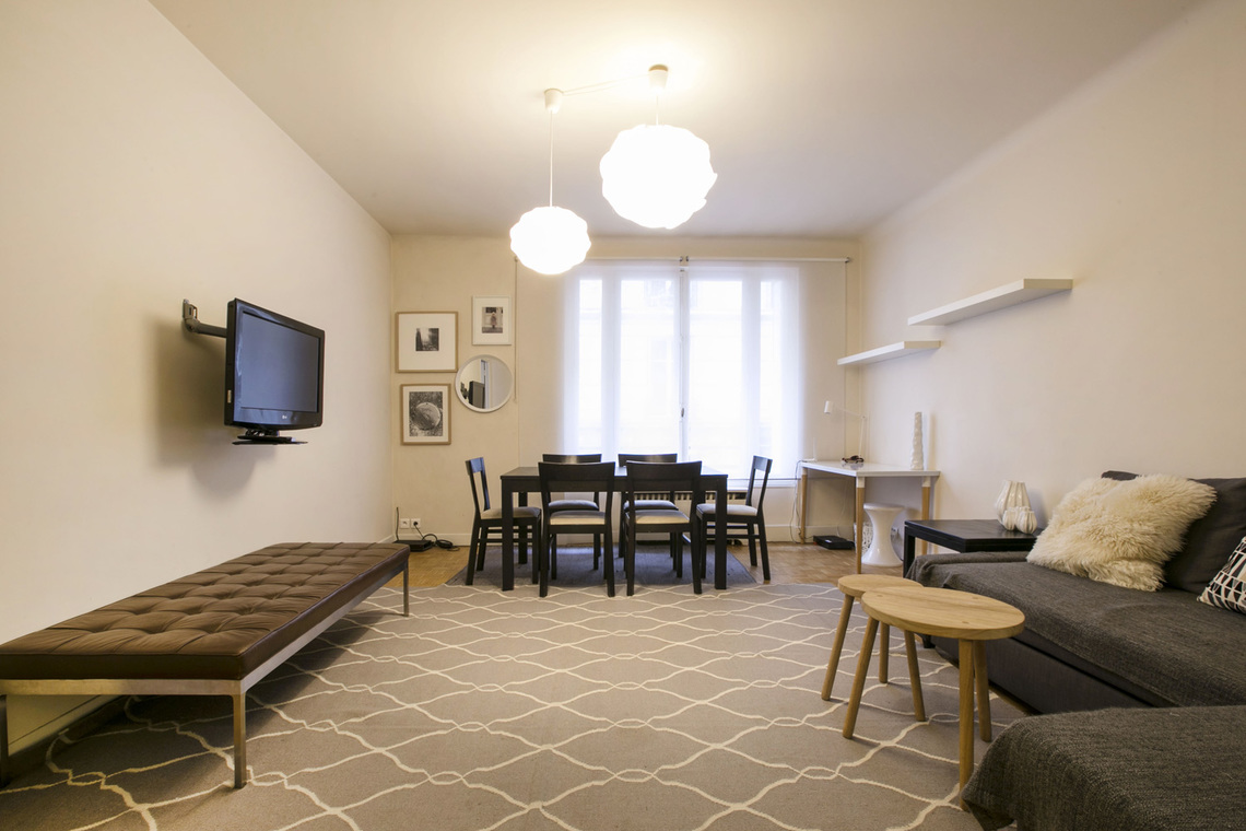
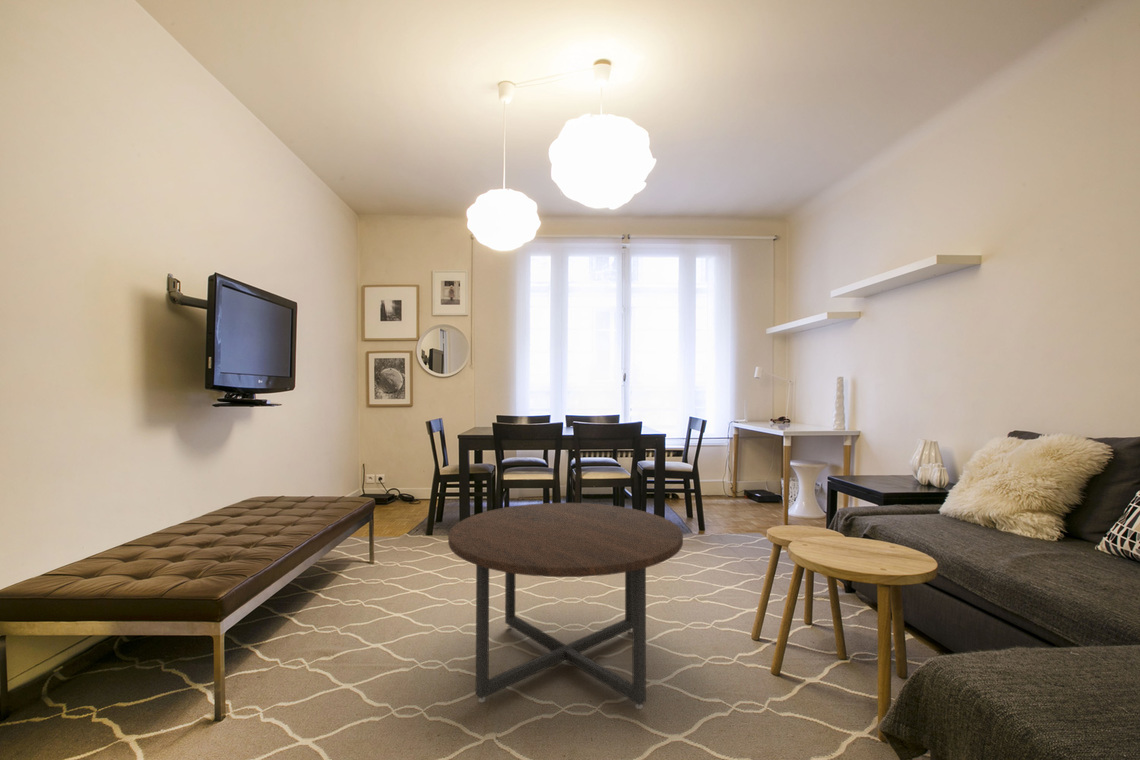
+ coffee table (565, 576)
